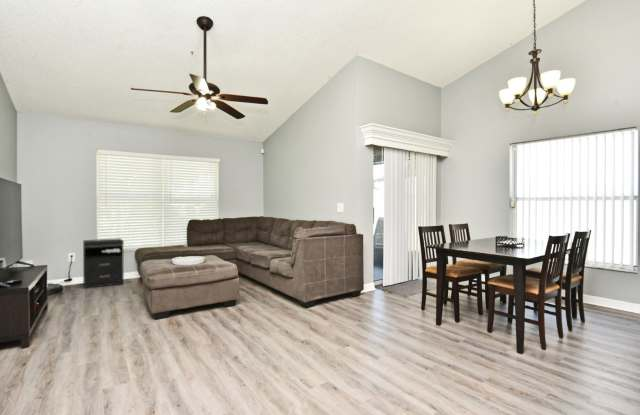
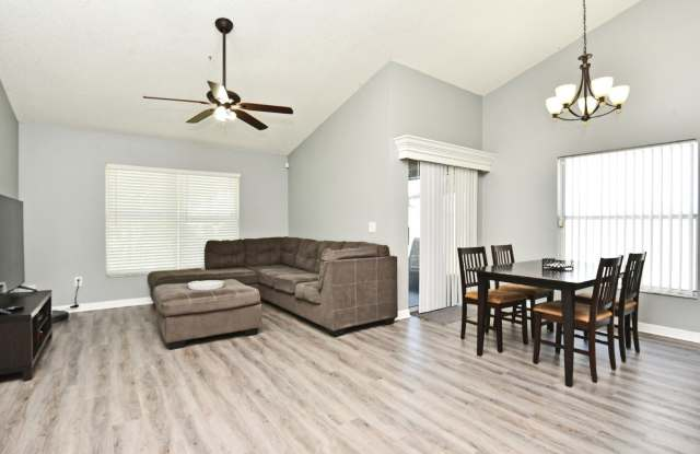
- nightstand (103, 262)
